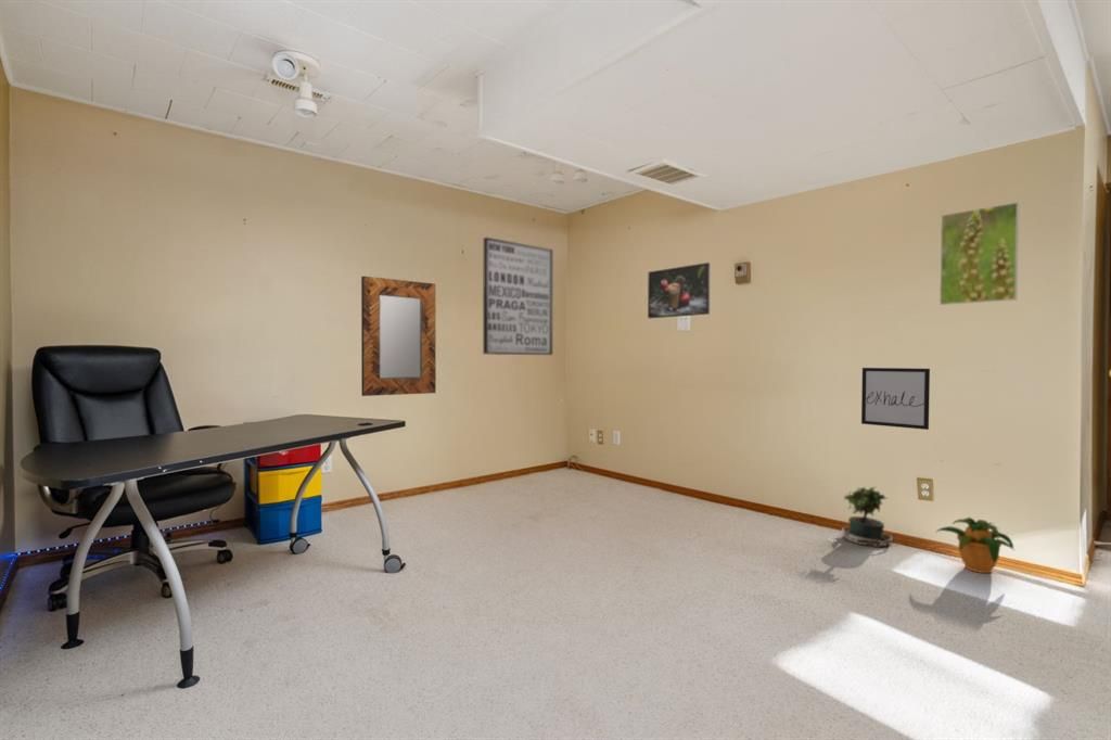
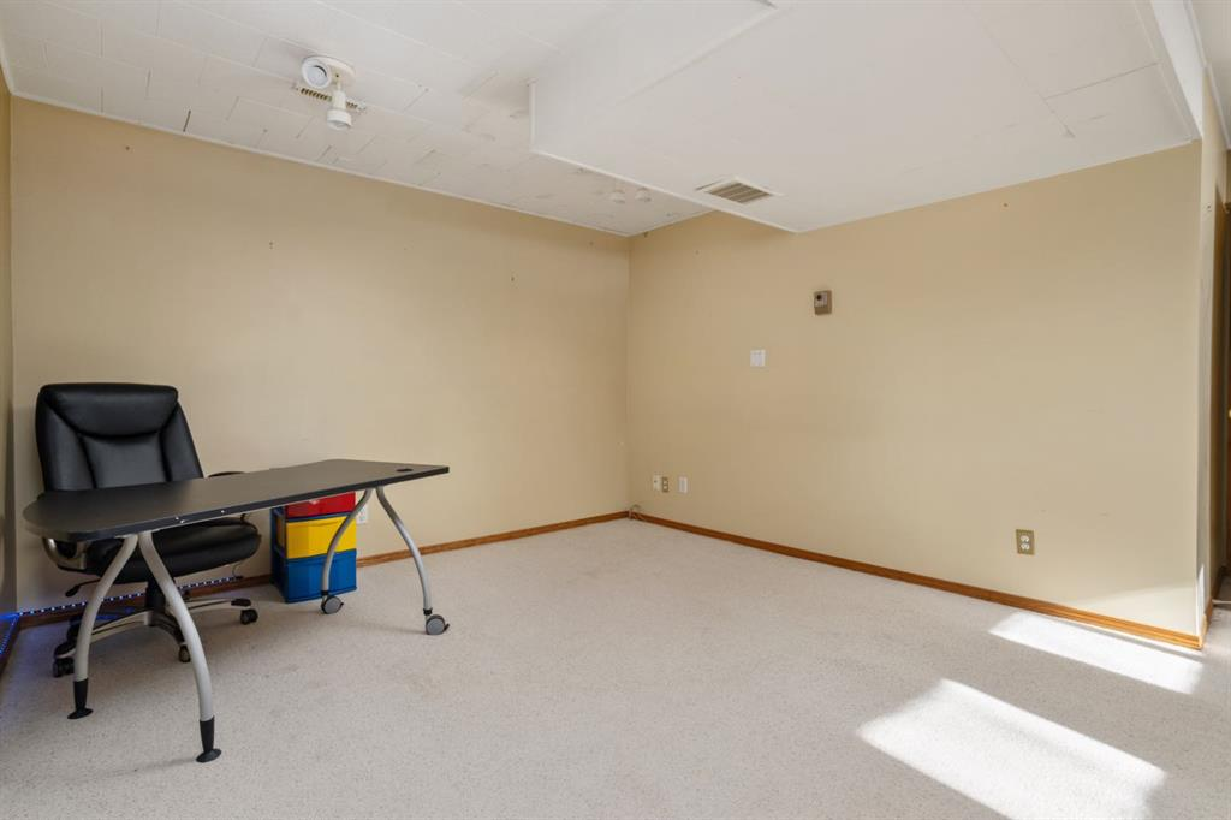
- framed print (677, 292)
- potted plant (973, 541)
- wall art (520, 298)
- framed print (978, 255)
- wall art (894, 397)
- home mirror (400, 337)
- potted plant (864, 512)
